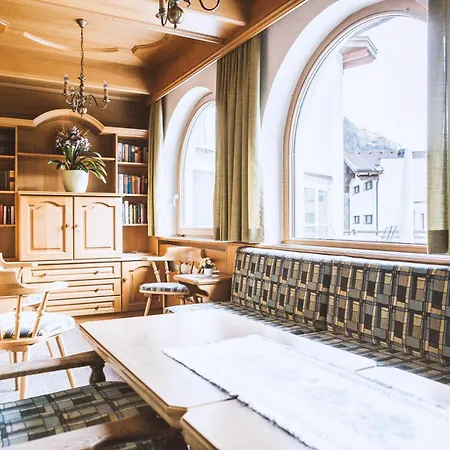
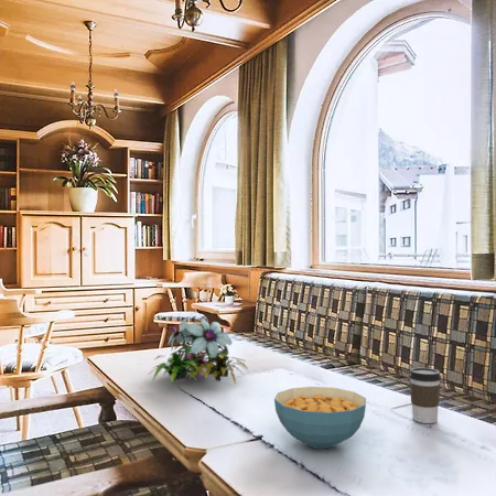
+ coffee cup (424, 395)
+ cereal bowl (320, 420)
+ flower arrangement (198, 345)
